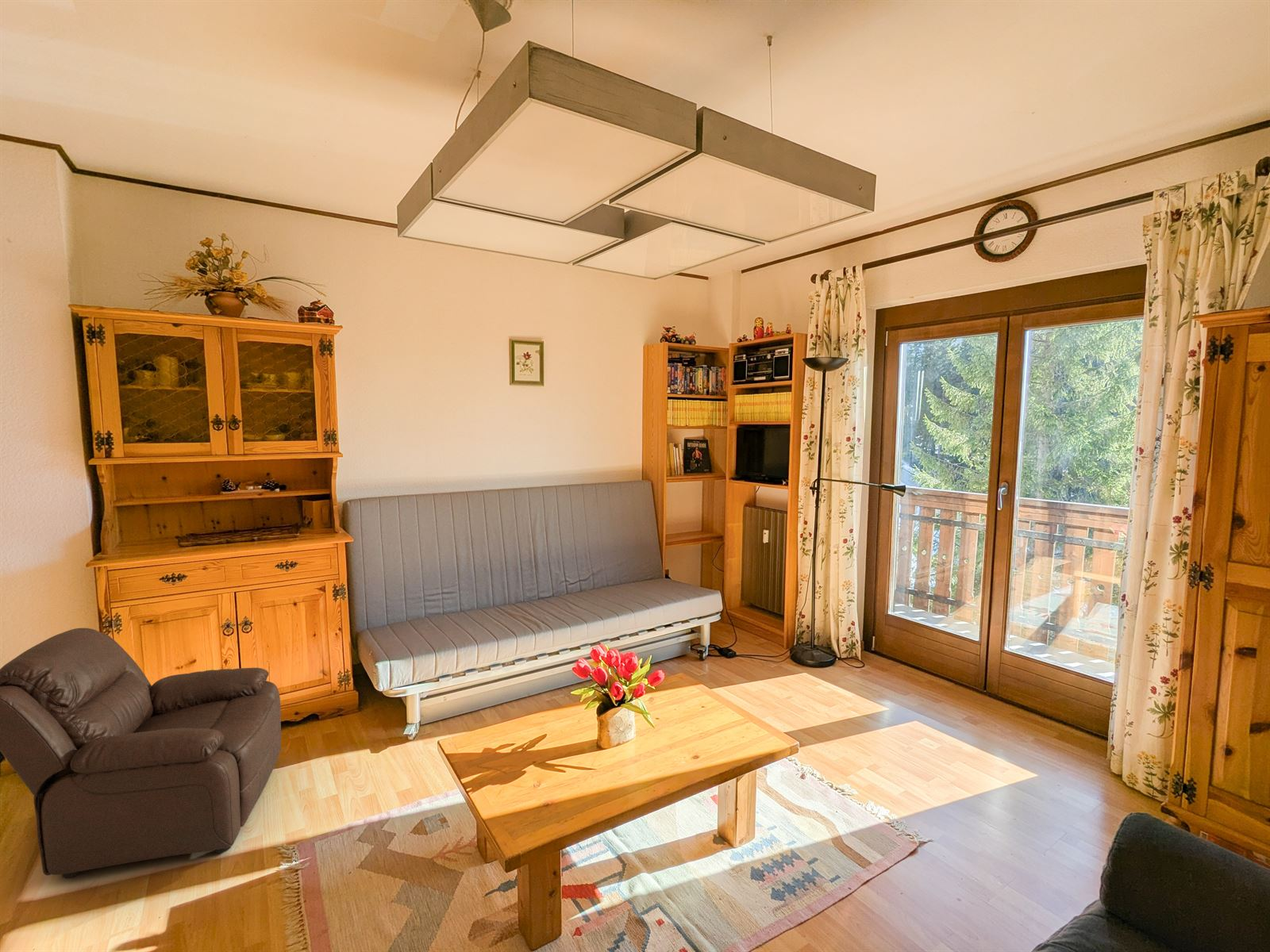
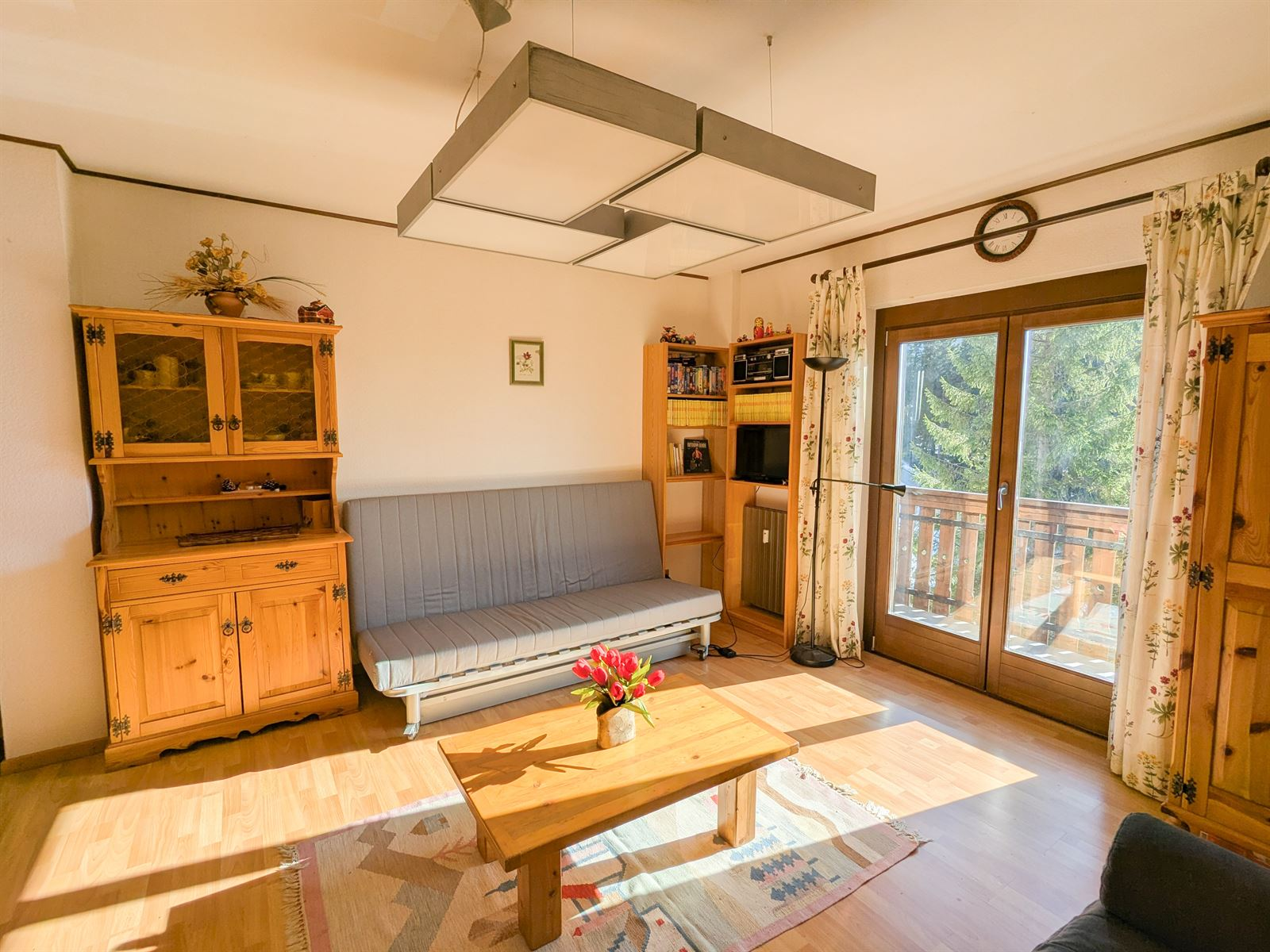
- chair (155, 725)
